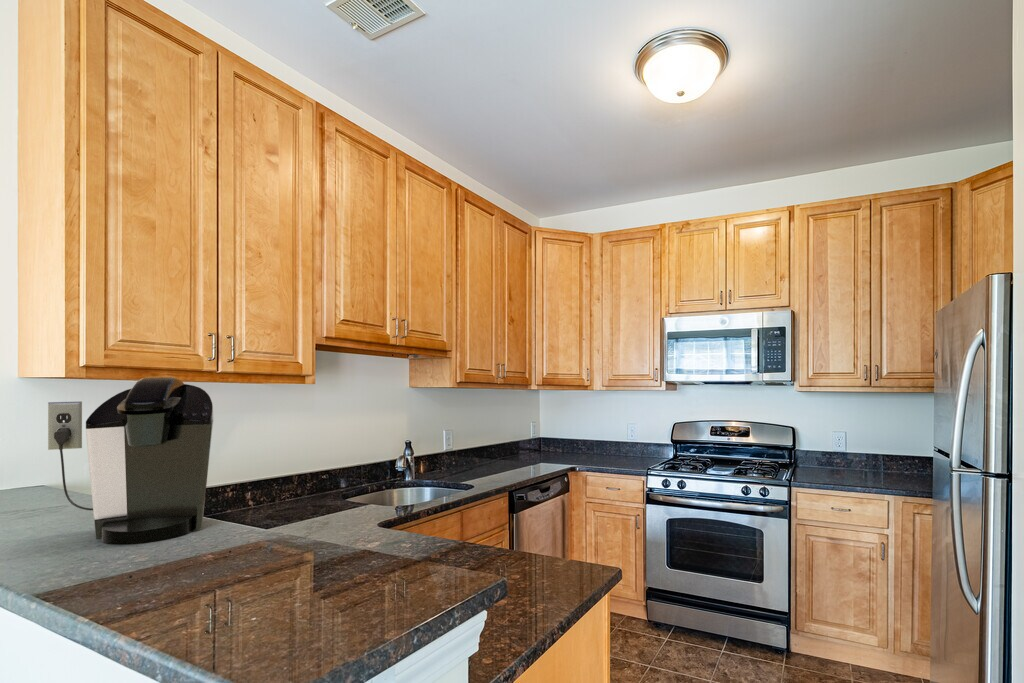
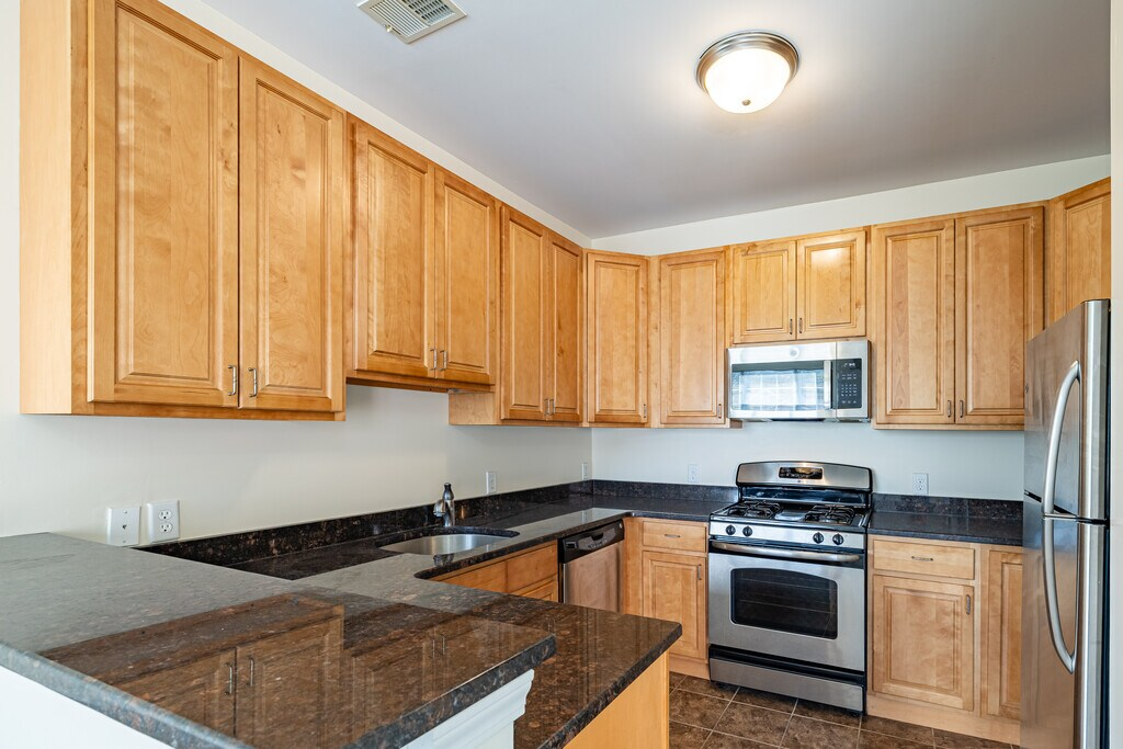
- coffee maker (121, 454)
